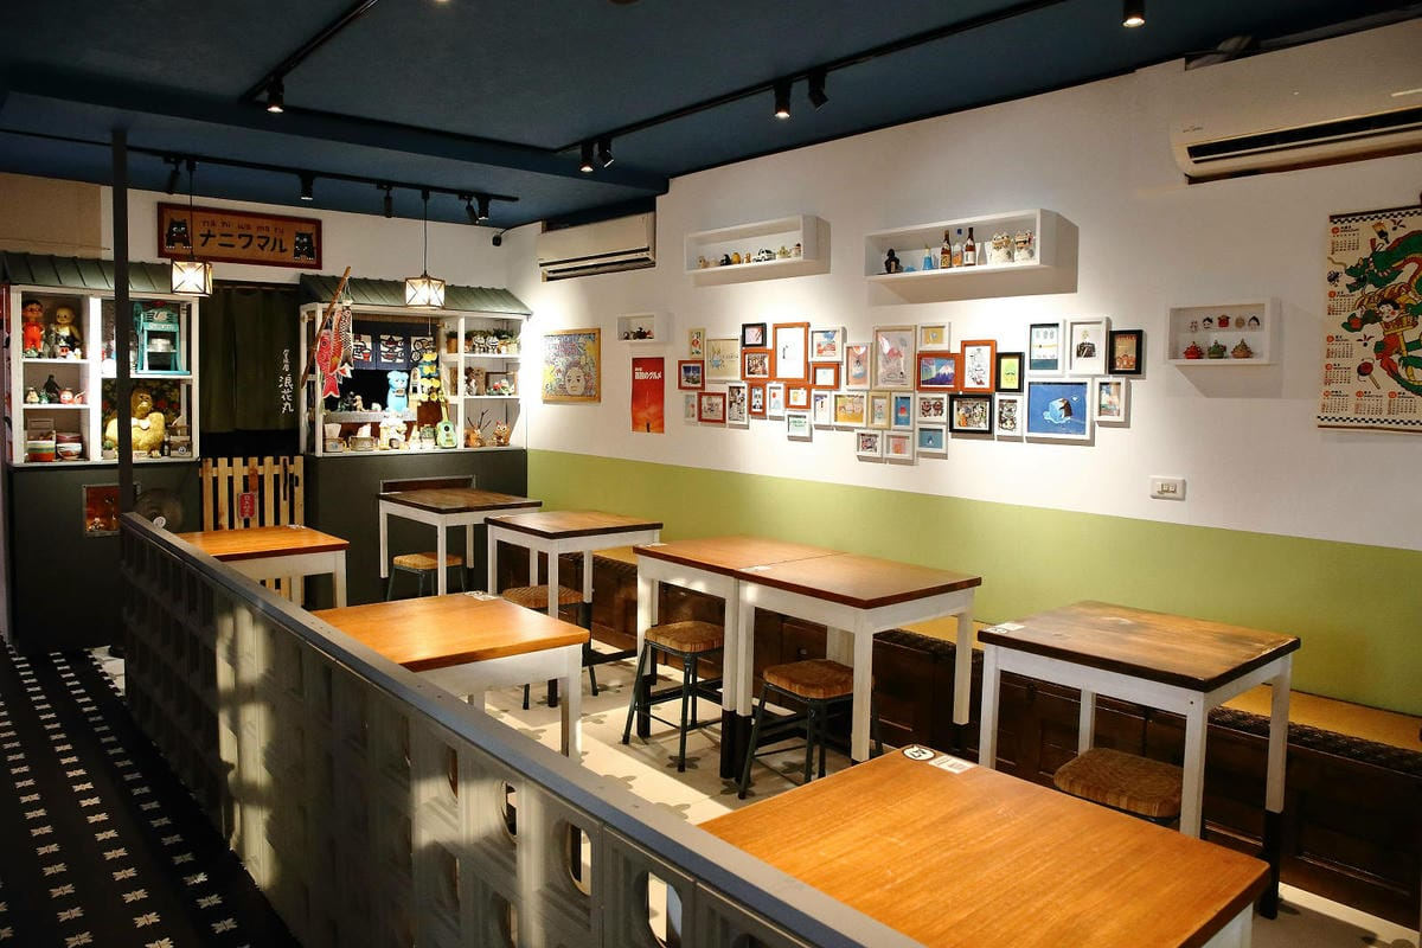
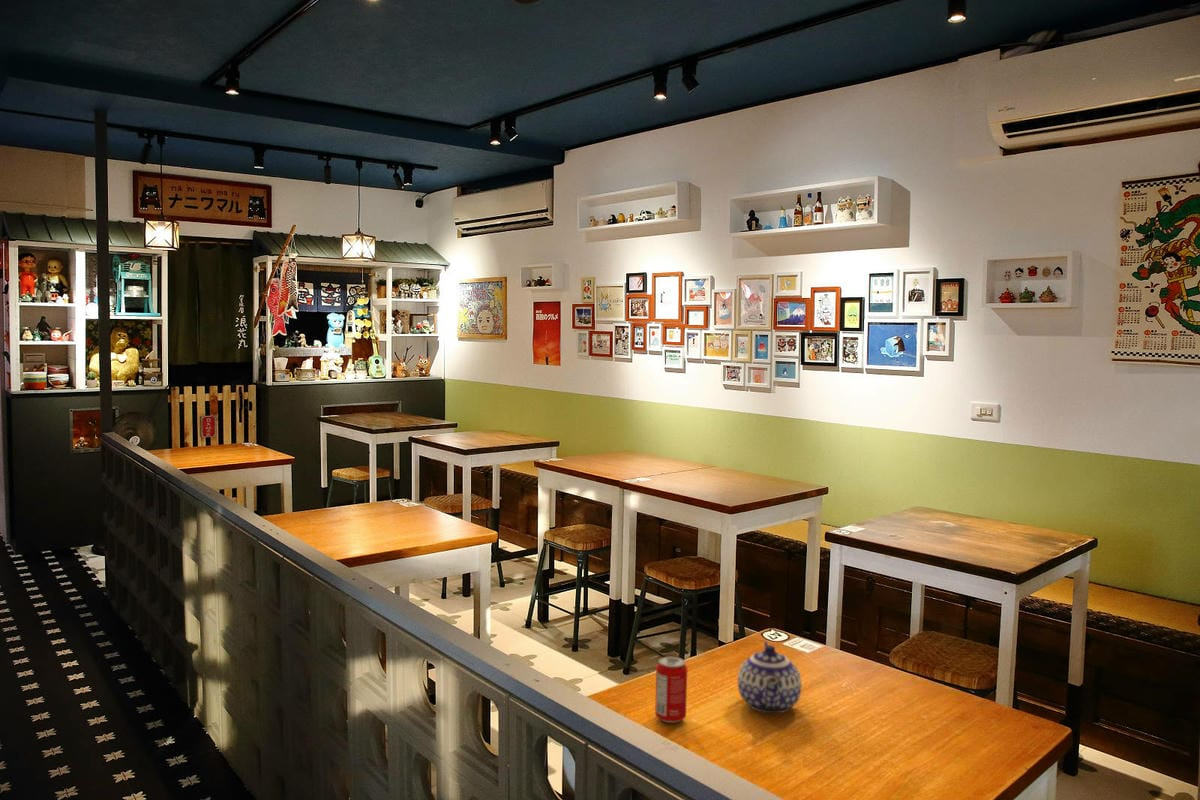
+ beverage can (671, 689)
+ teapot (769, 674)
